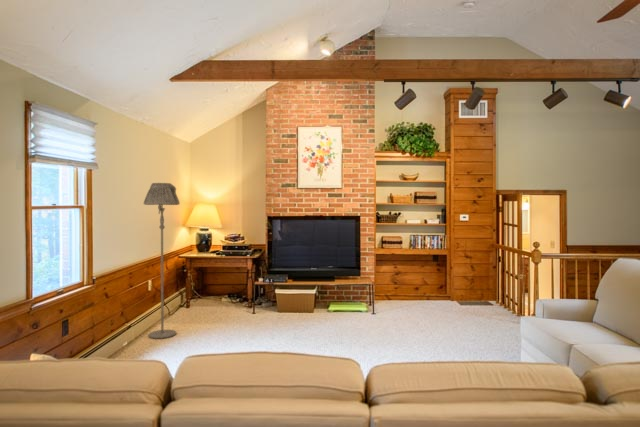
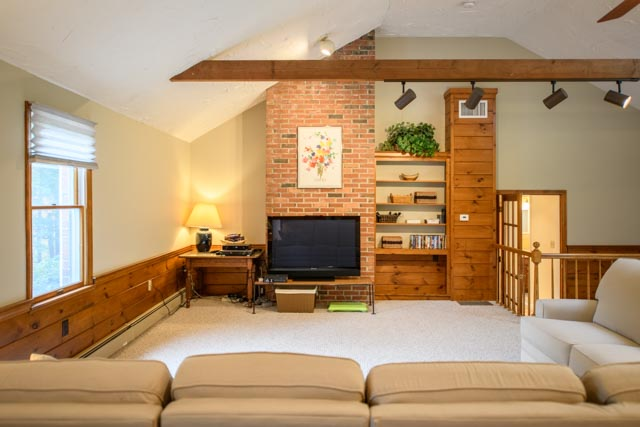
- floor lamp (162, 259)
